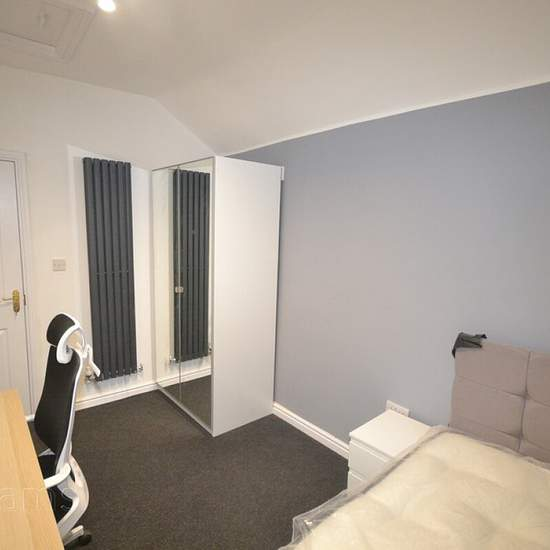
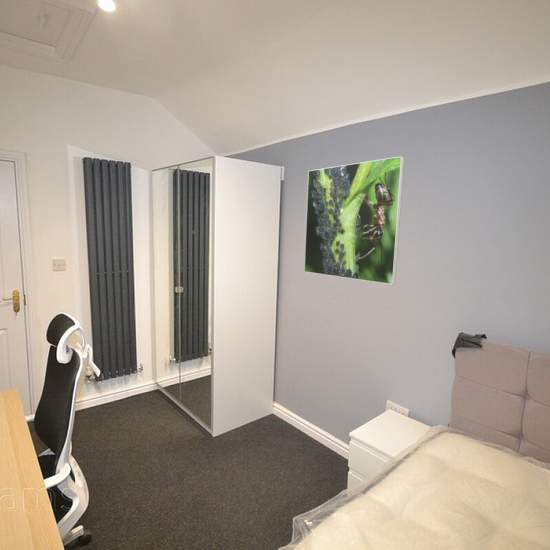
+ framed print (347, 222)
